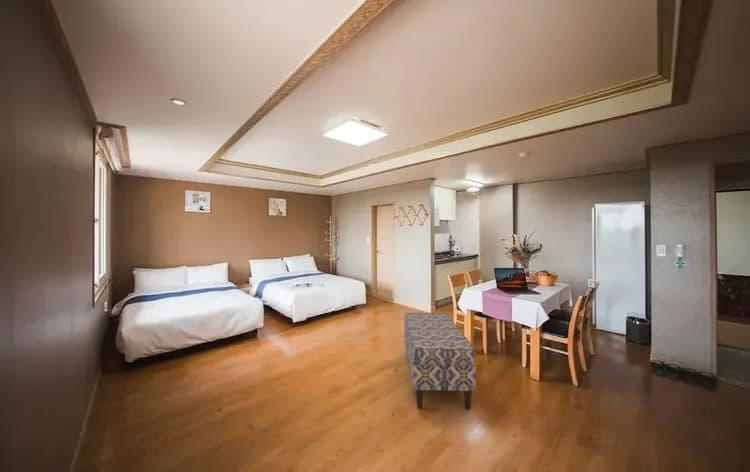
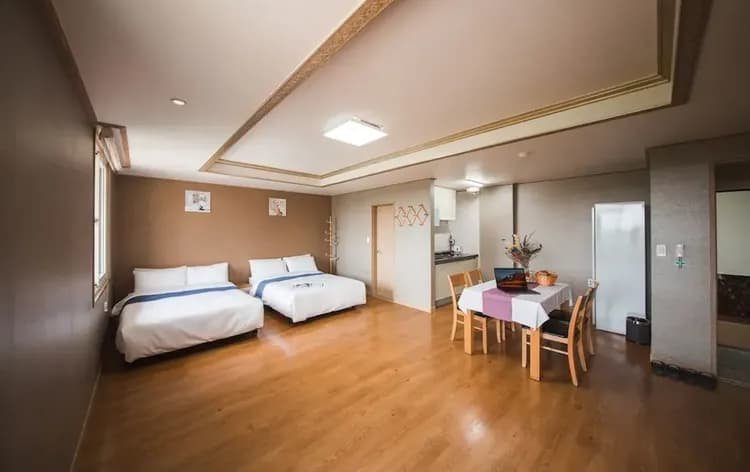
- bench (433, 352)
